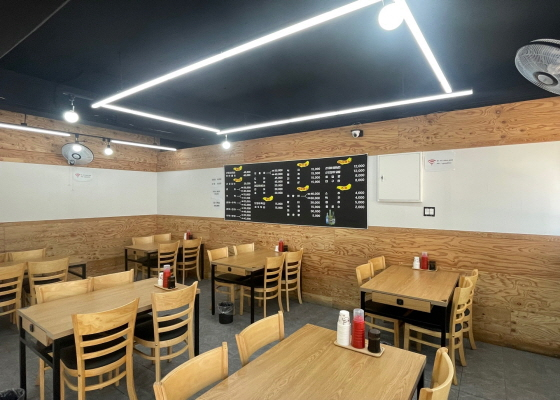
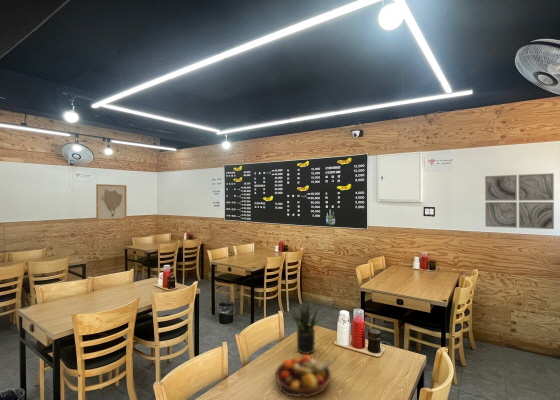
+ wall art (518, 200)
+ wall art (111, 202)
+ fruit bowl (303, 370)
+ potted plant (303, 326)
